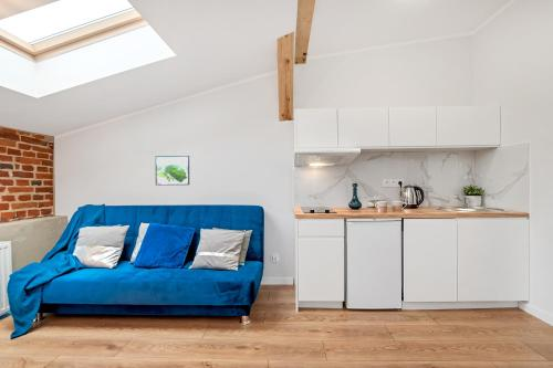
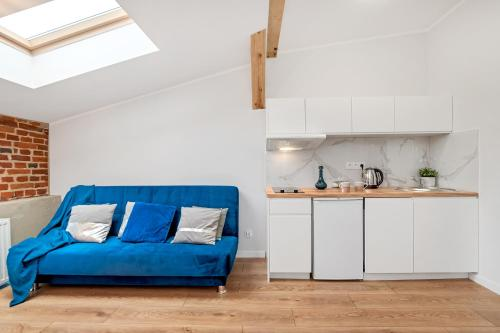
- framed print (171, 170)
